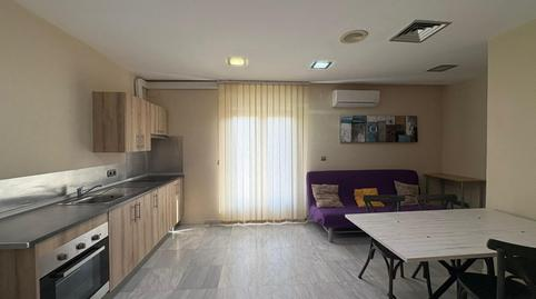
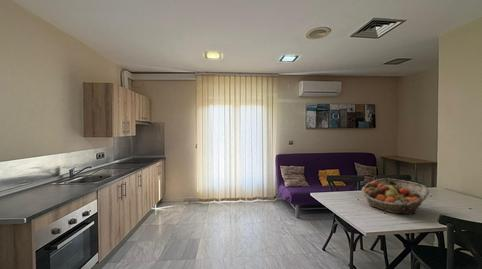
+ fruit basket (392, 194)
